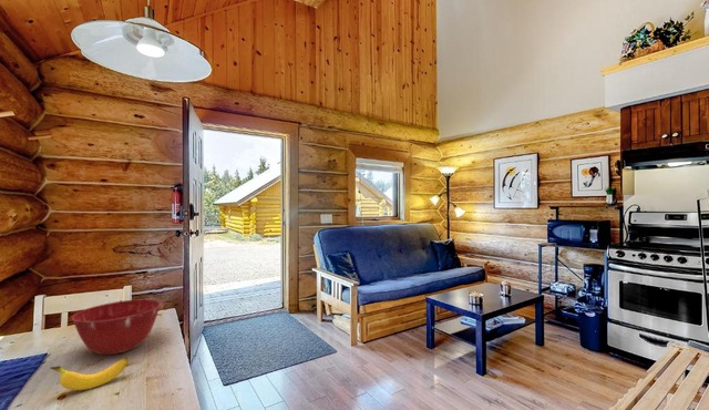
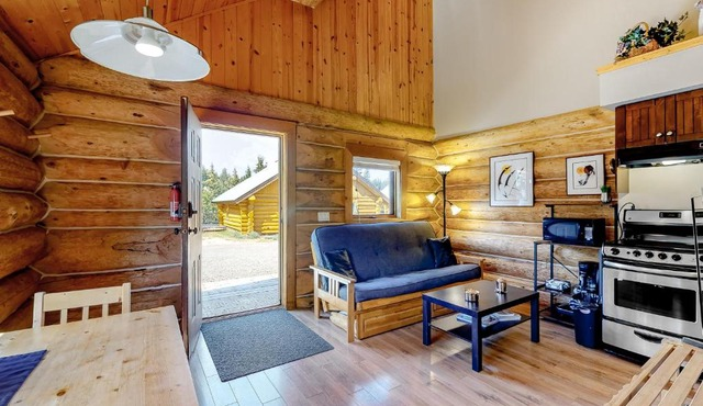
- banana (93, 373)
- mixing bowl (119, 328)
